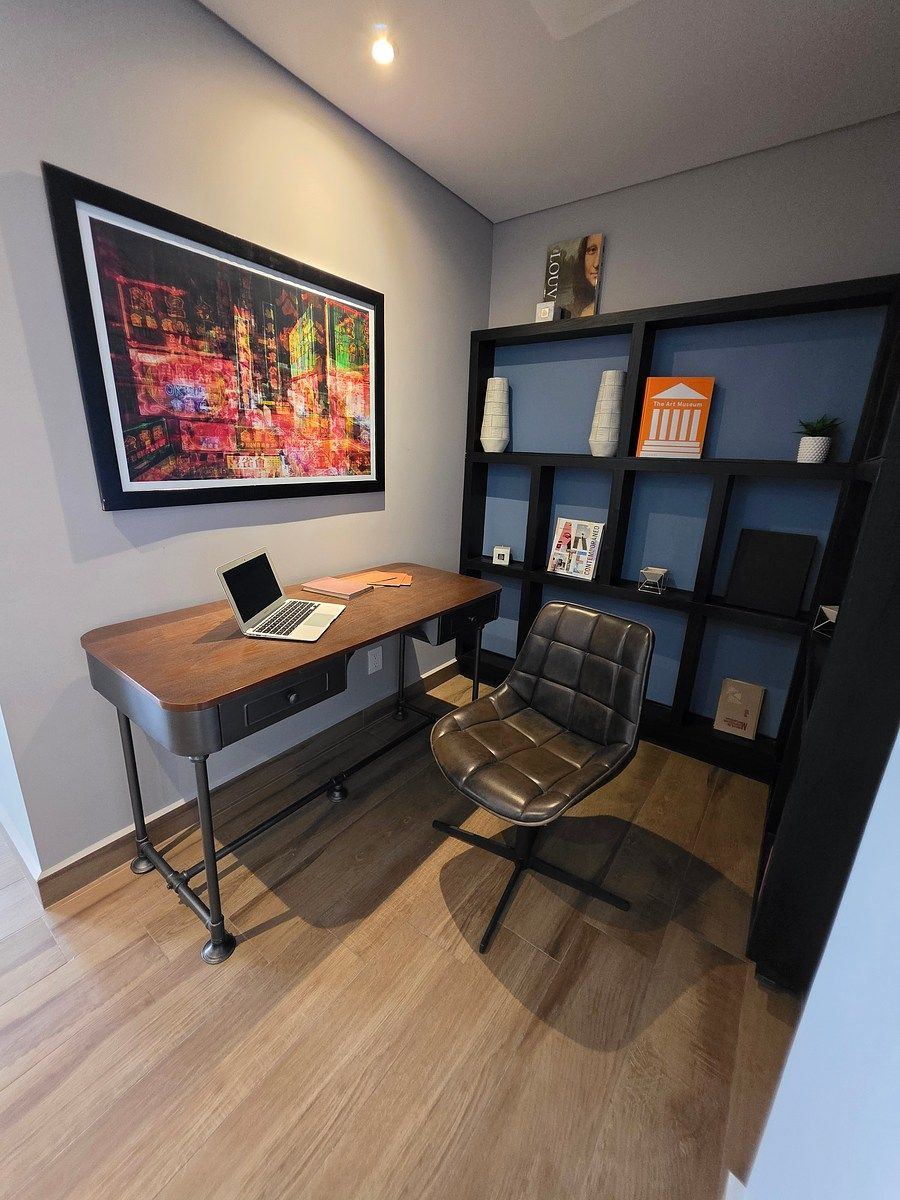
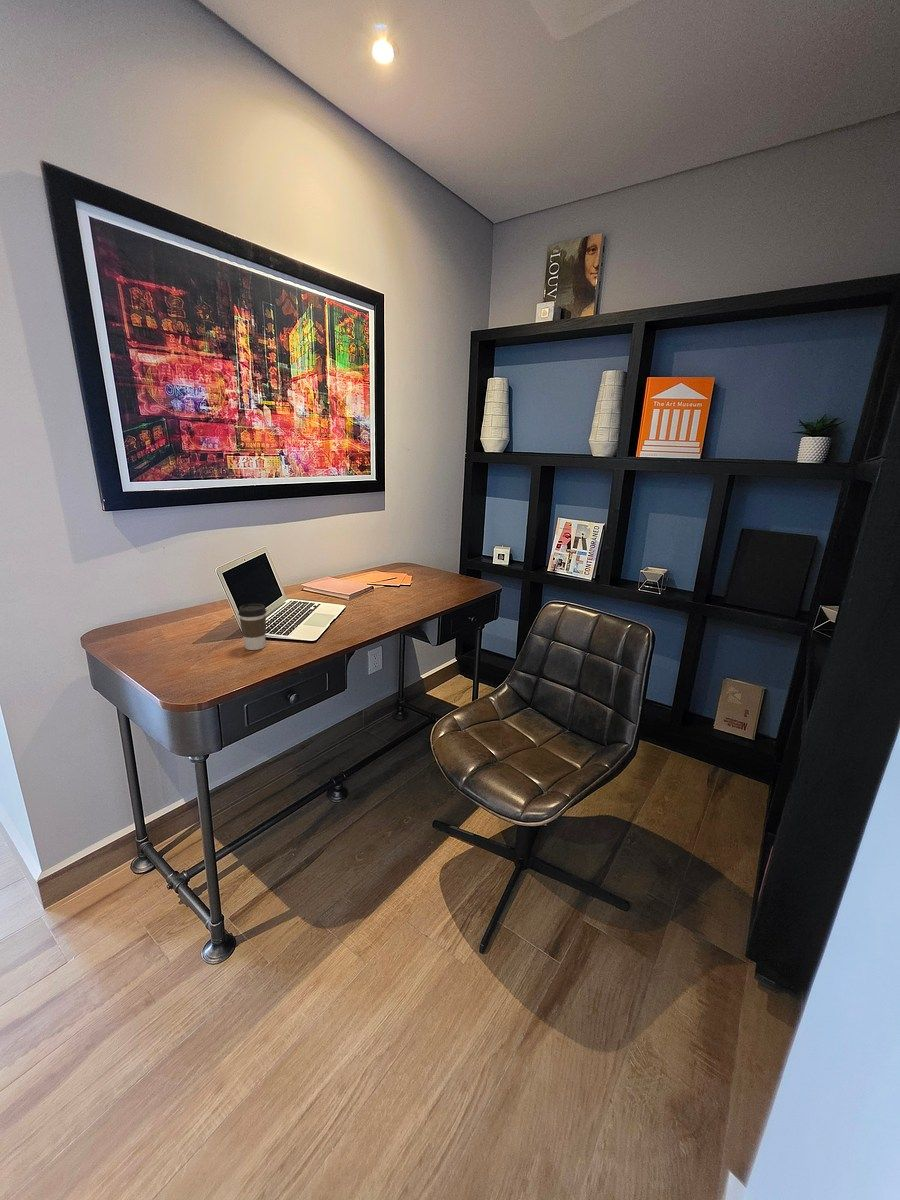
+ coffee cup (253, 627)
